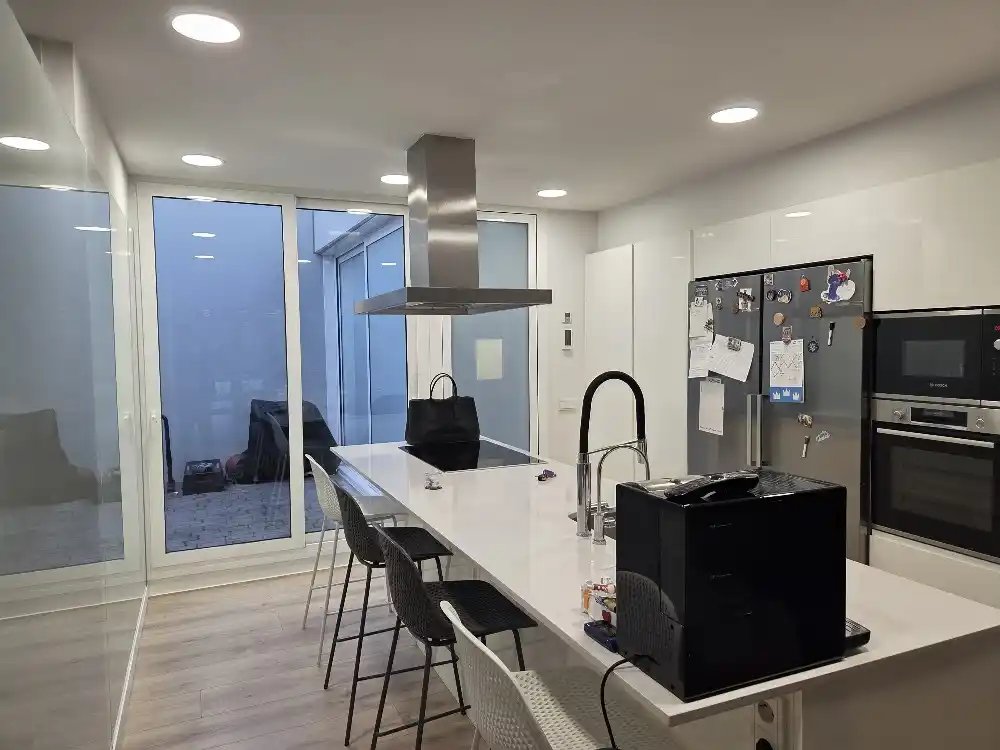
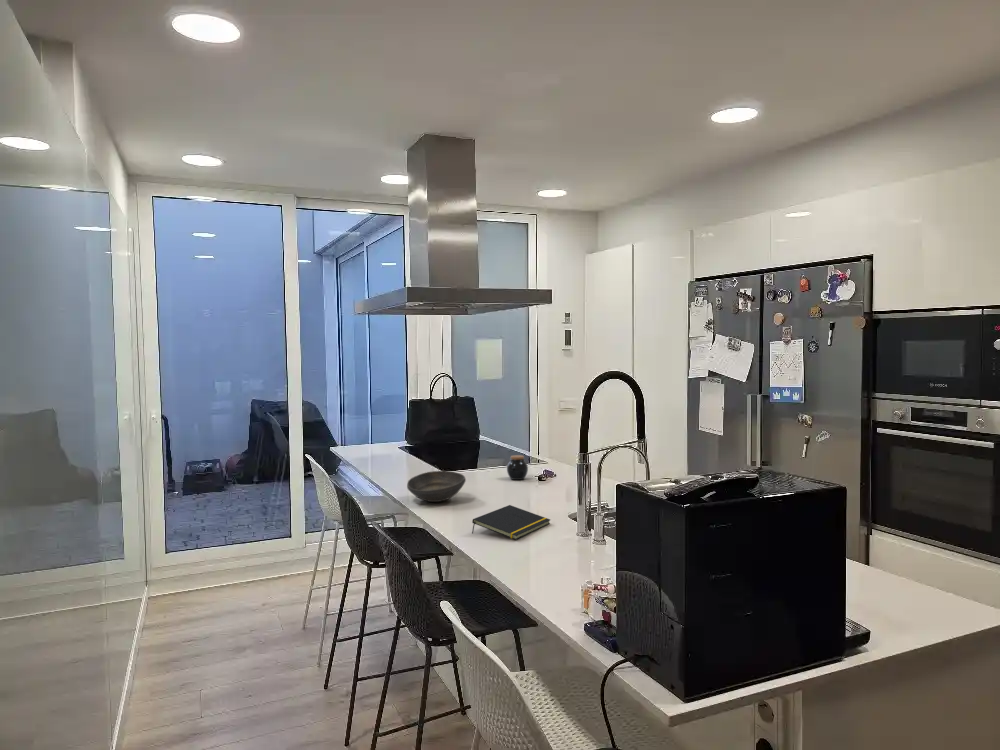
+ notepad (512, 521)
+ jar (517, 467)
+ bowl (436, 487)
